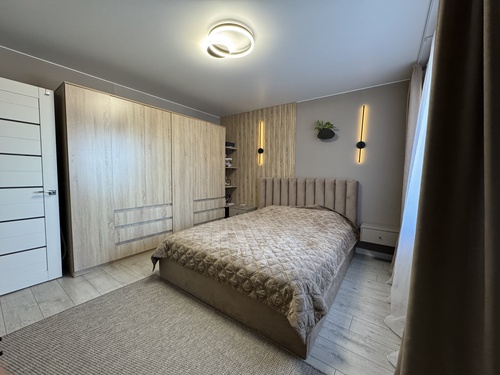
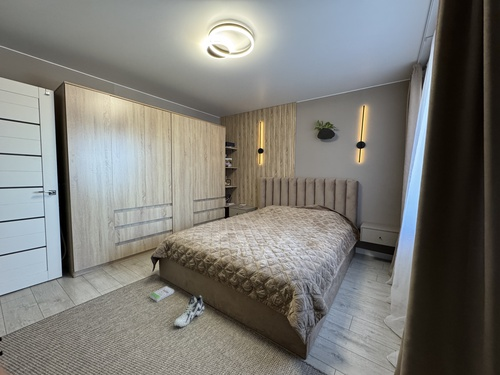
+ sneaker (189, 308)
+ box (162, 293)
